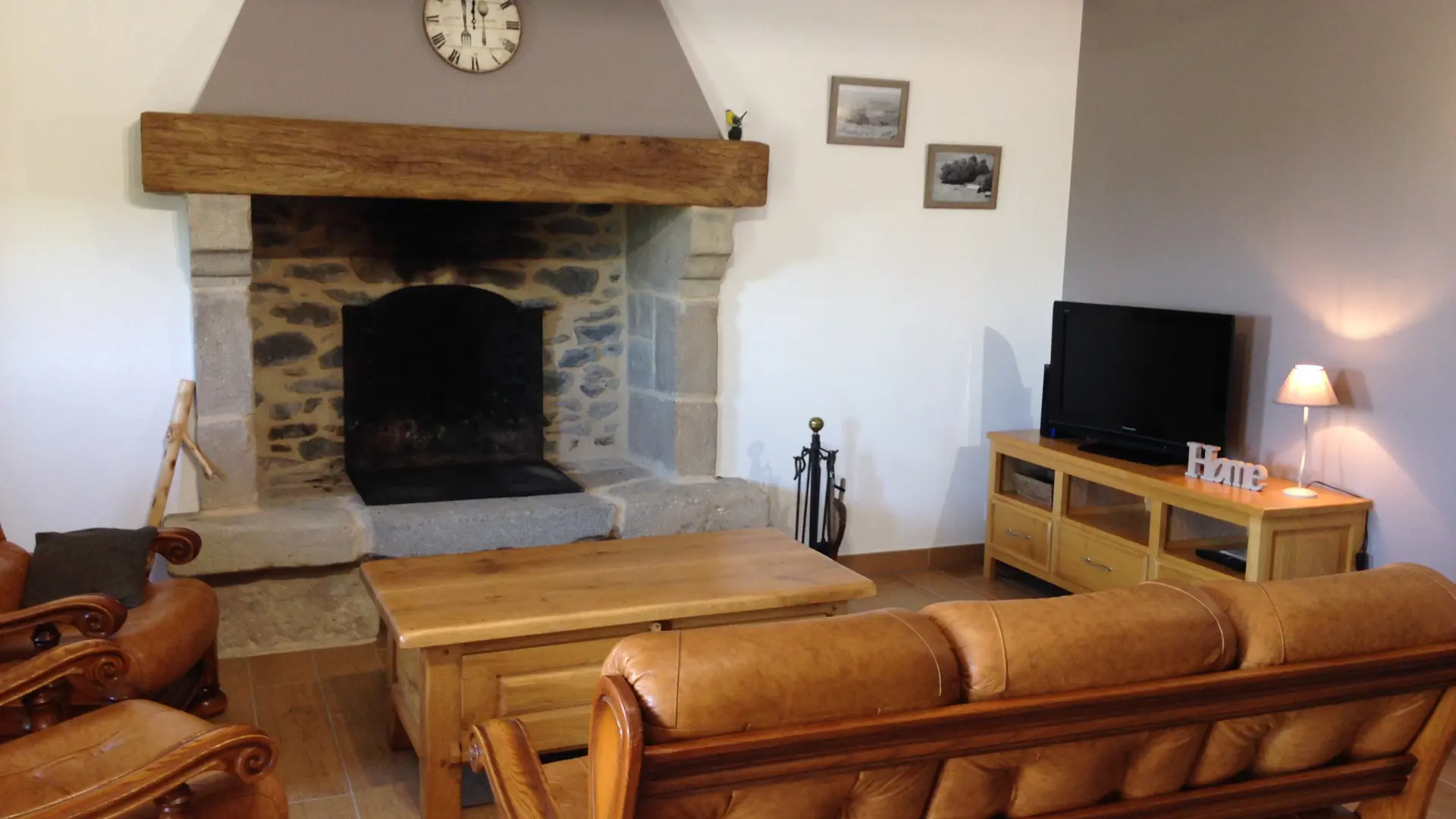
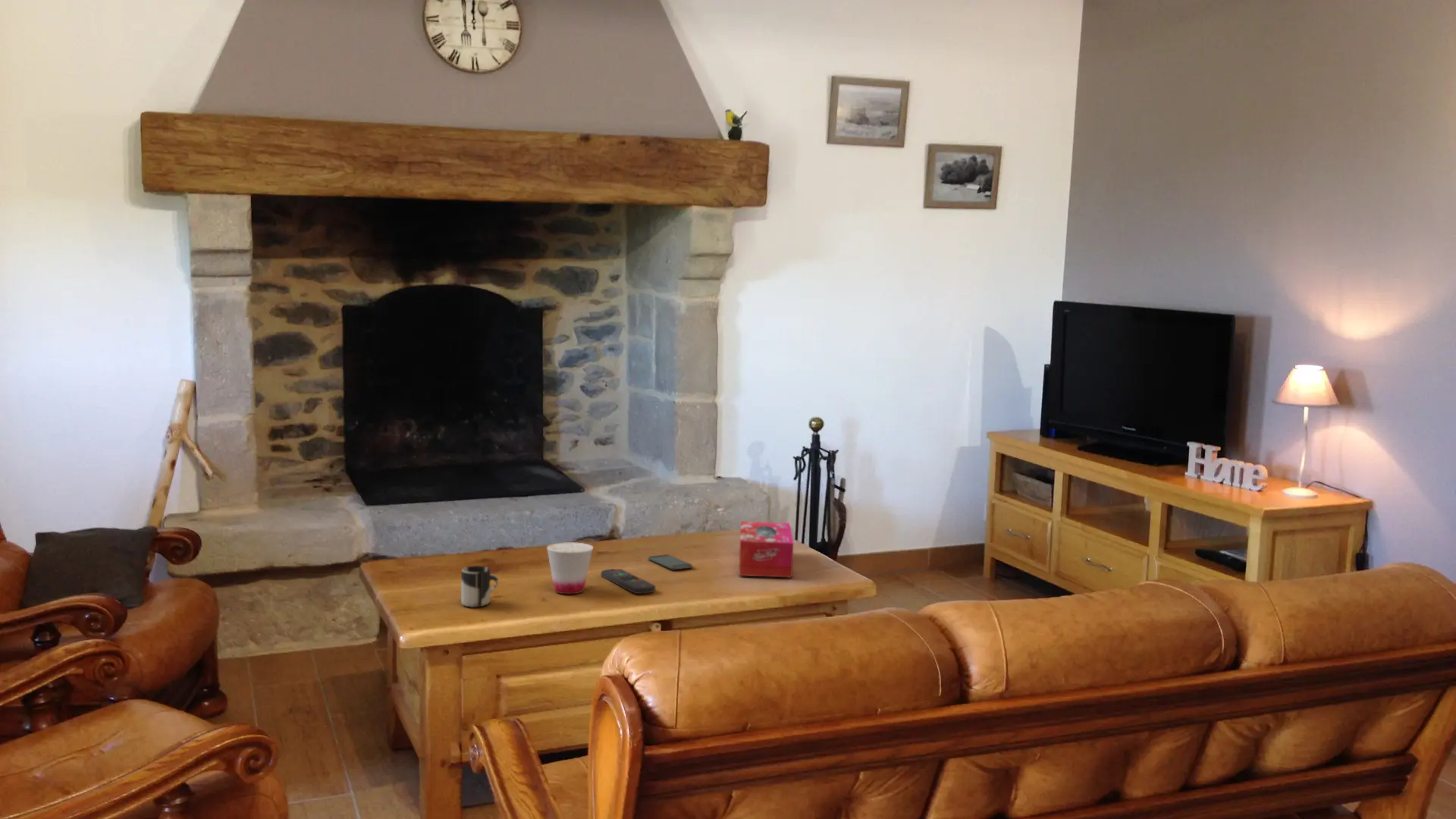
+ remote control (627, 580)
+ smartphone (670, 562)
+ tissue box (765, 548)
+ cup (480, 585)
+ cup (570, 569)
